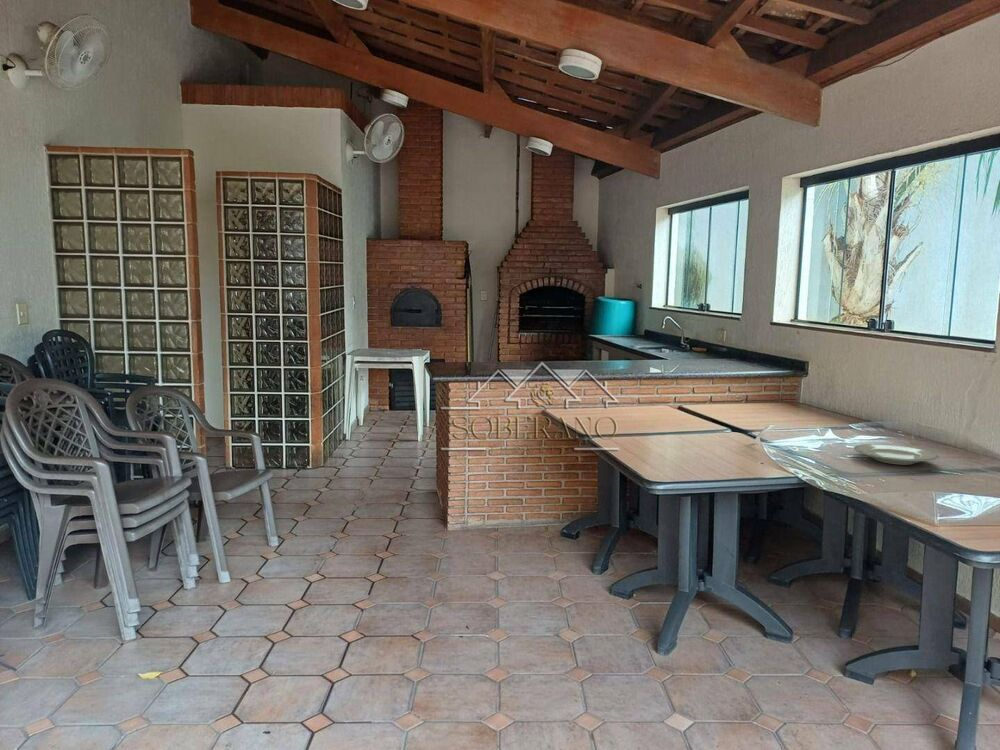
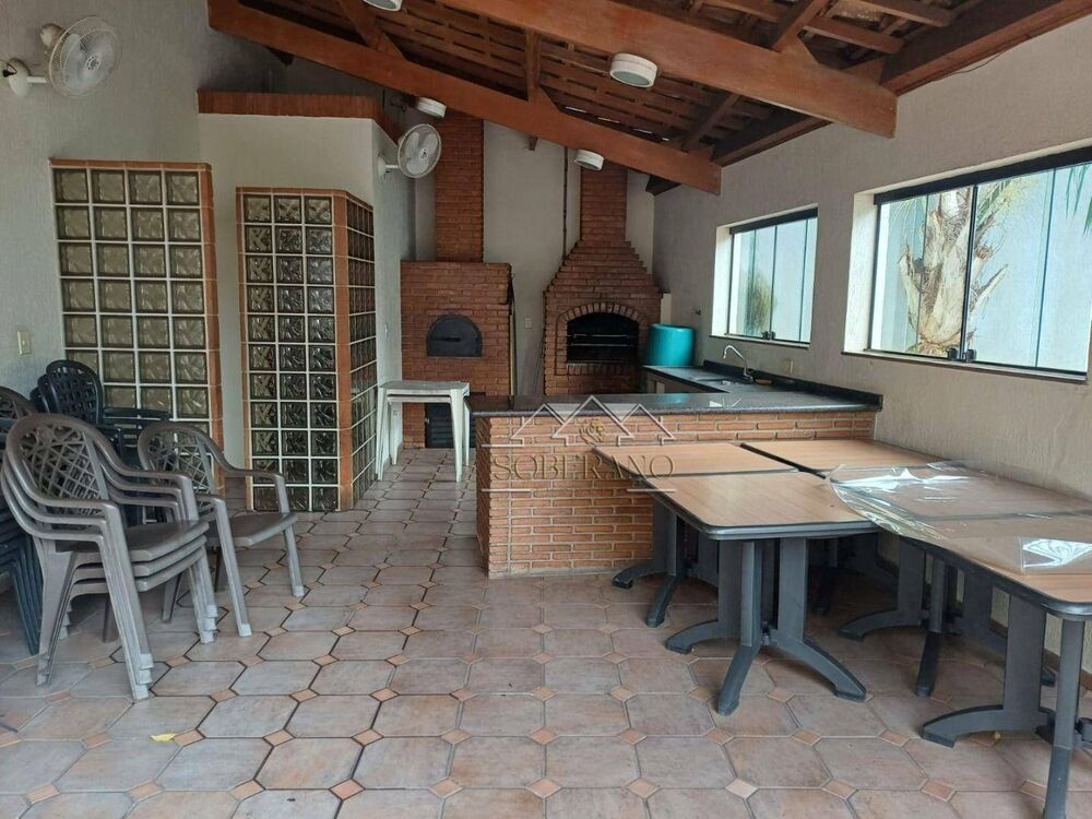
- plate (894, 456)
